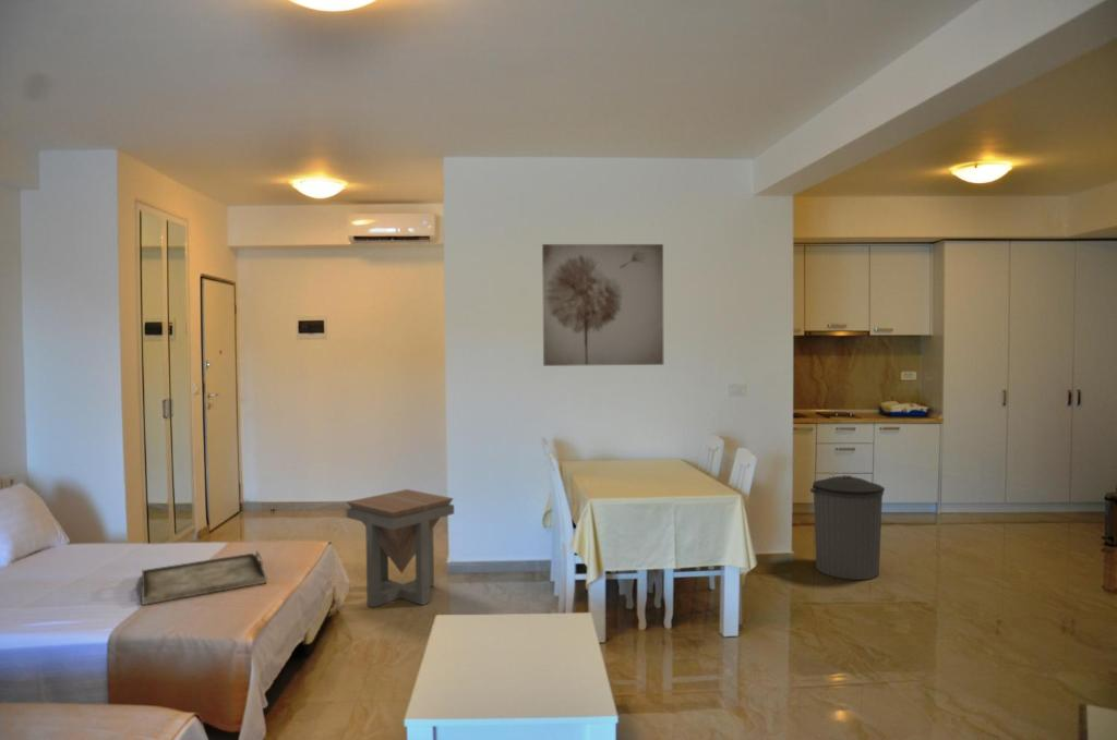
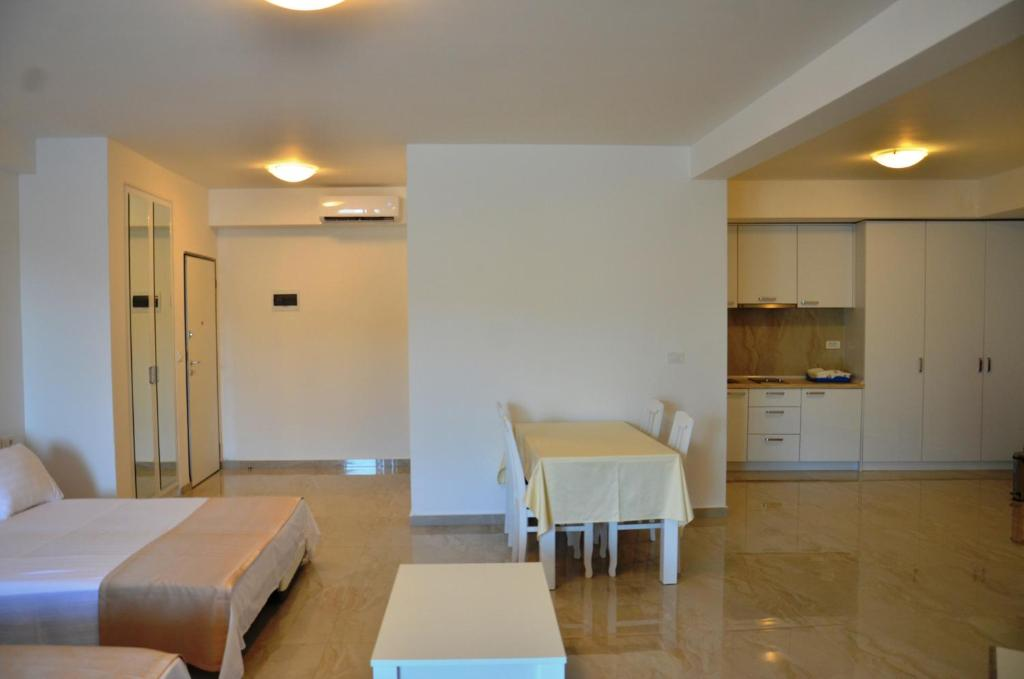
- trash can (846, 522)
- wall art (603, 304)
- serving tray (203, 570)
- side table (400, 547)
